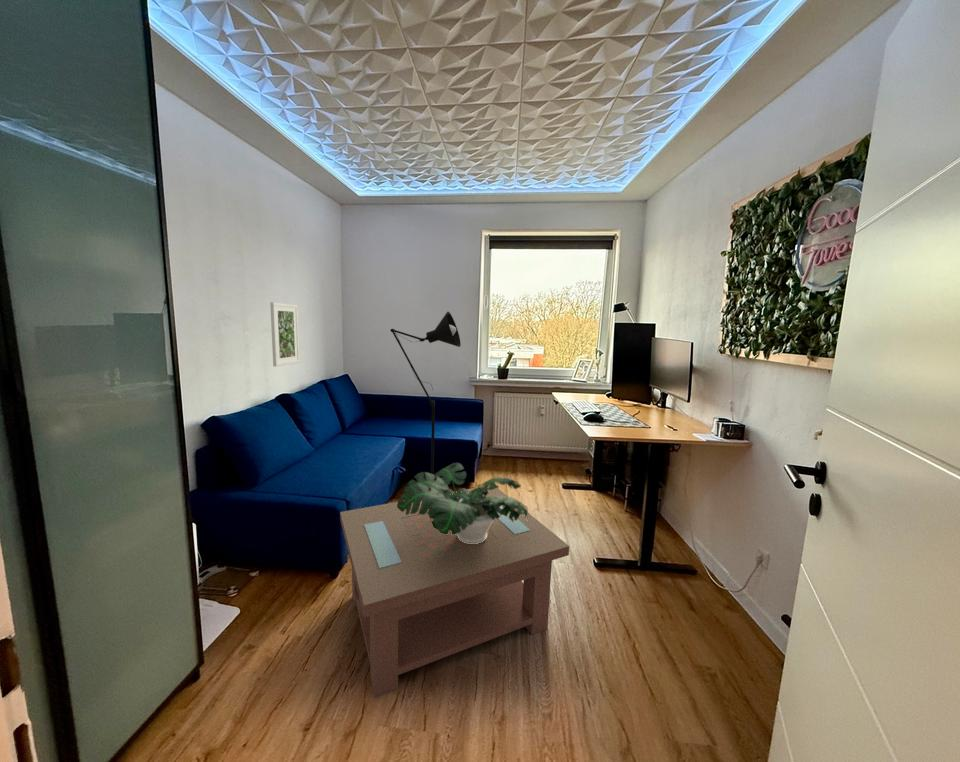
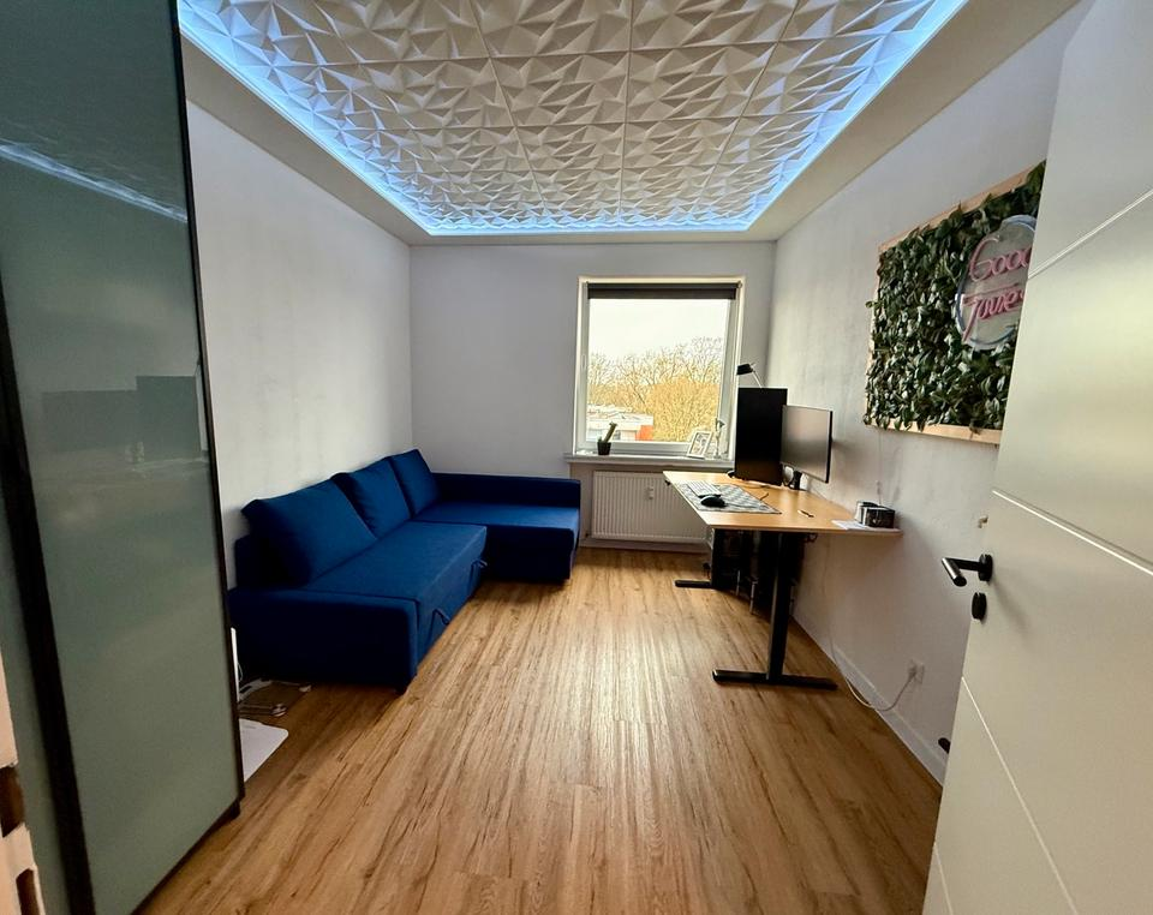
- floor lamp (432, 425)
- potted plant (462, 507)
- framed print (286, 334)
- coffee table (446, 570)
